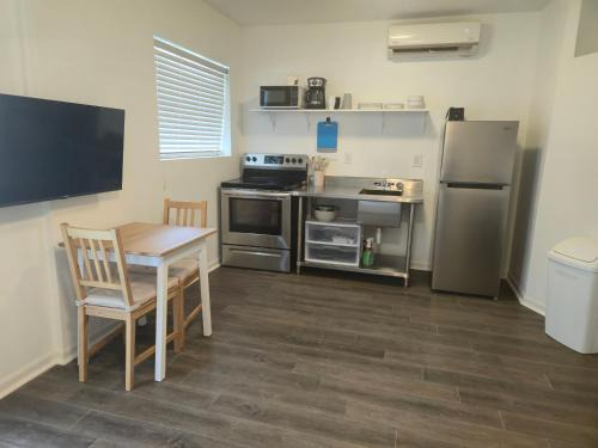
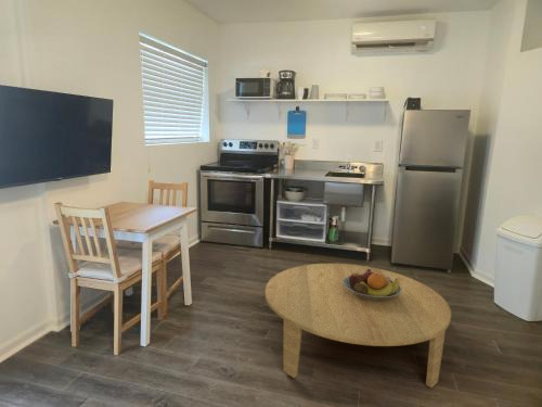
+ coffee table (351, 317)
+ fruit bowl (372, 282)
